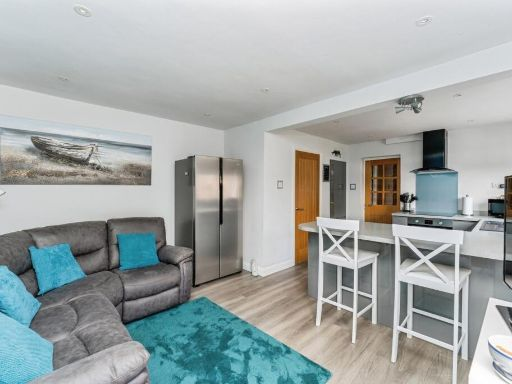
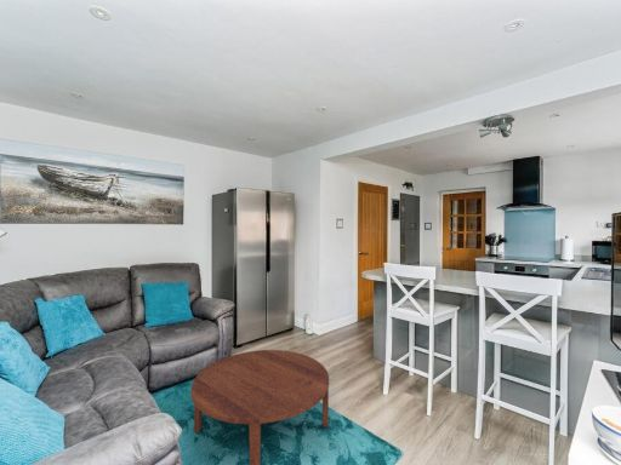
+ coffee table (262, 402)
